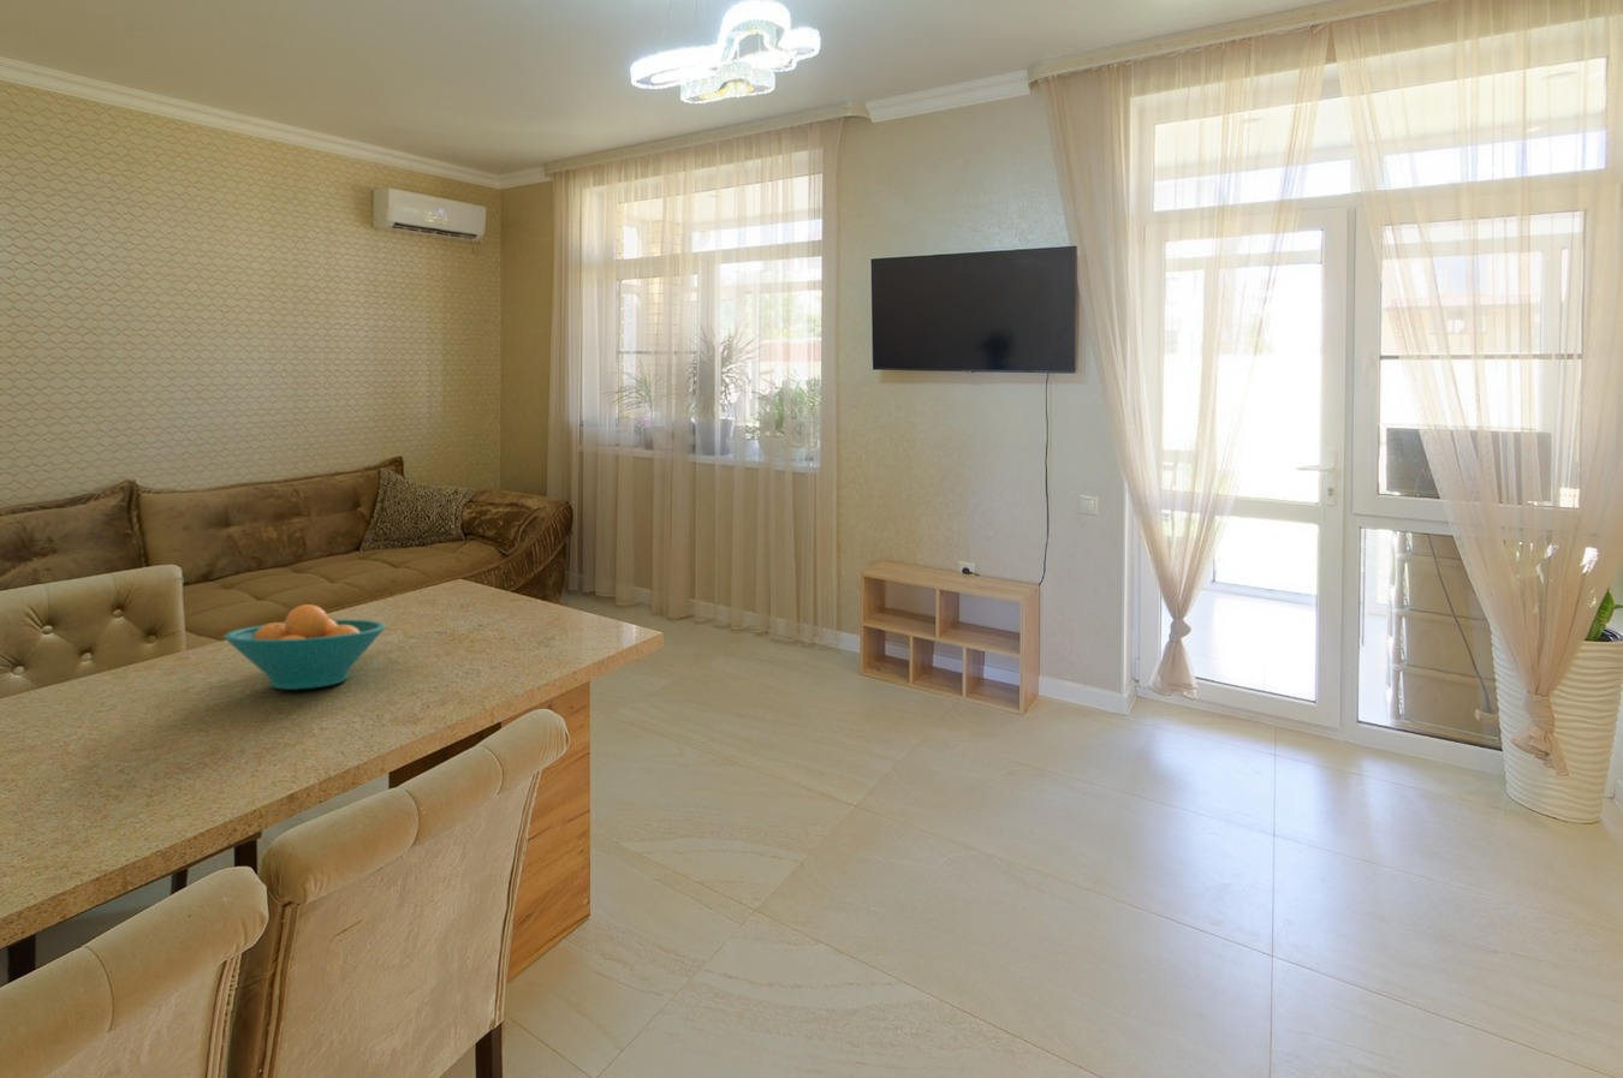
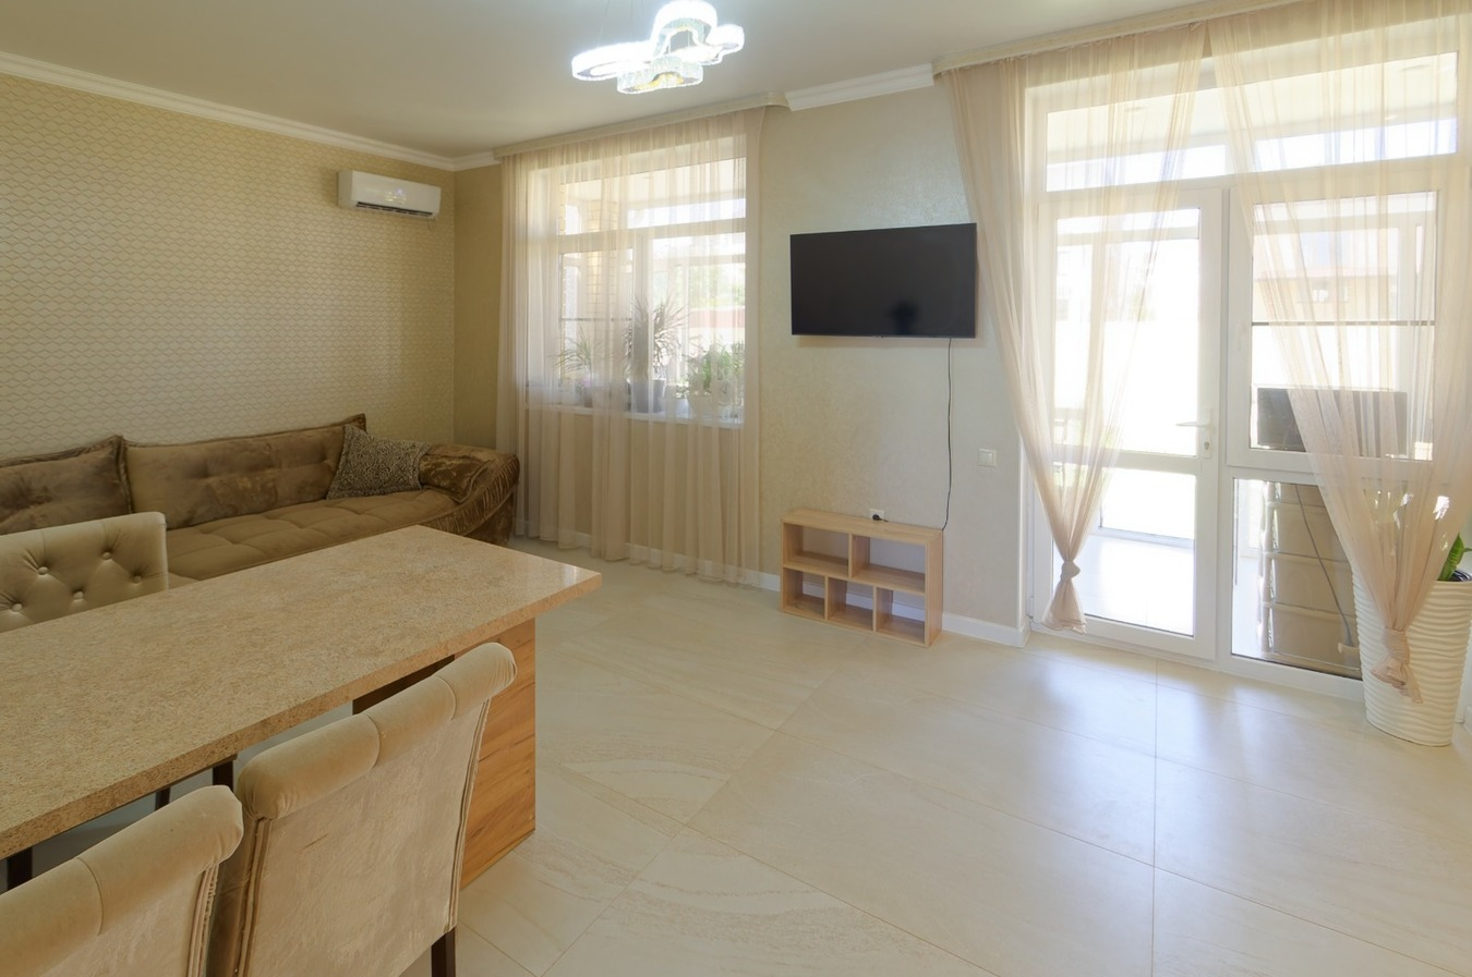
- fruit bowl (308, 642)
